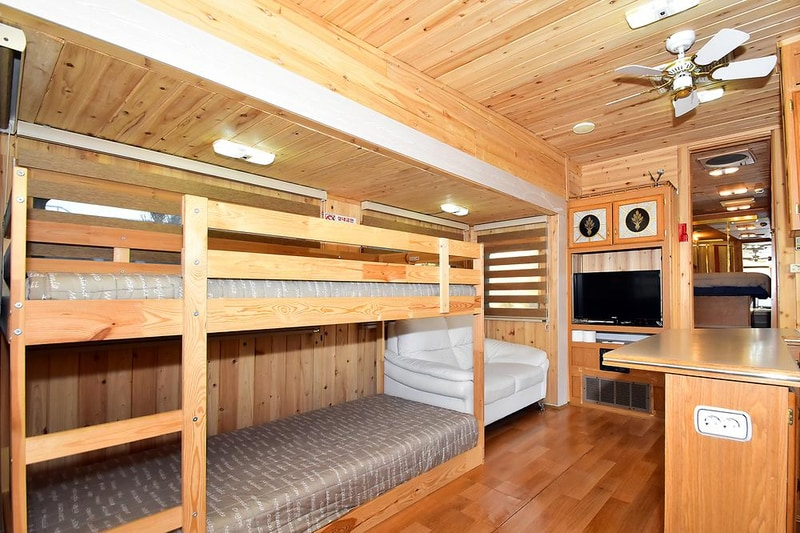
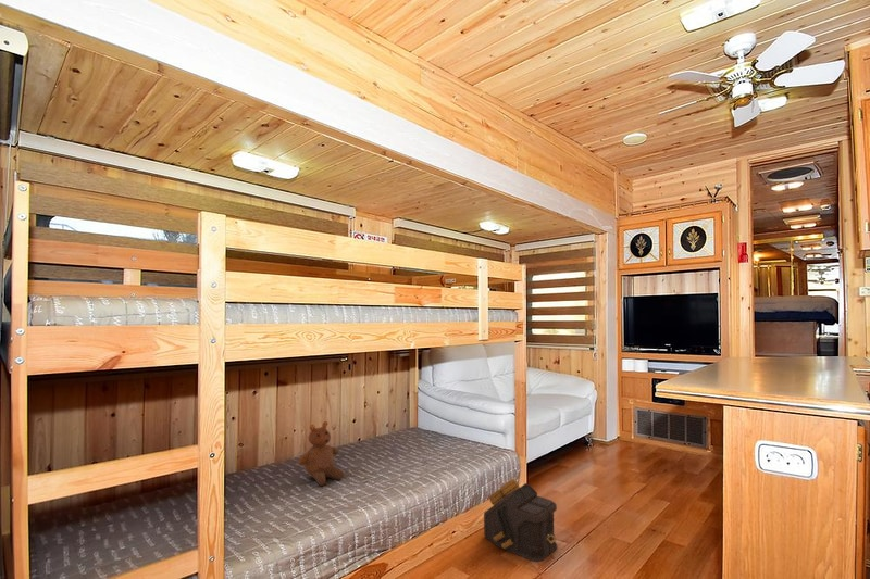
+ teddy bear (323, 451)
+ backpack (520, 512)
